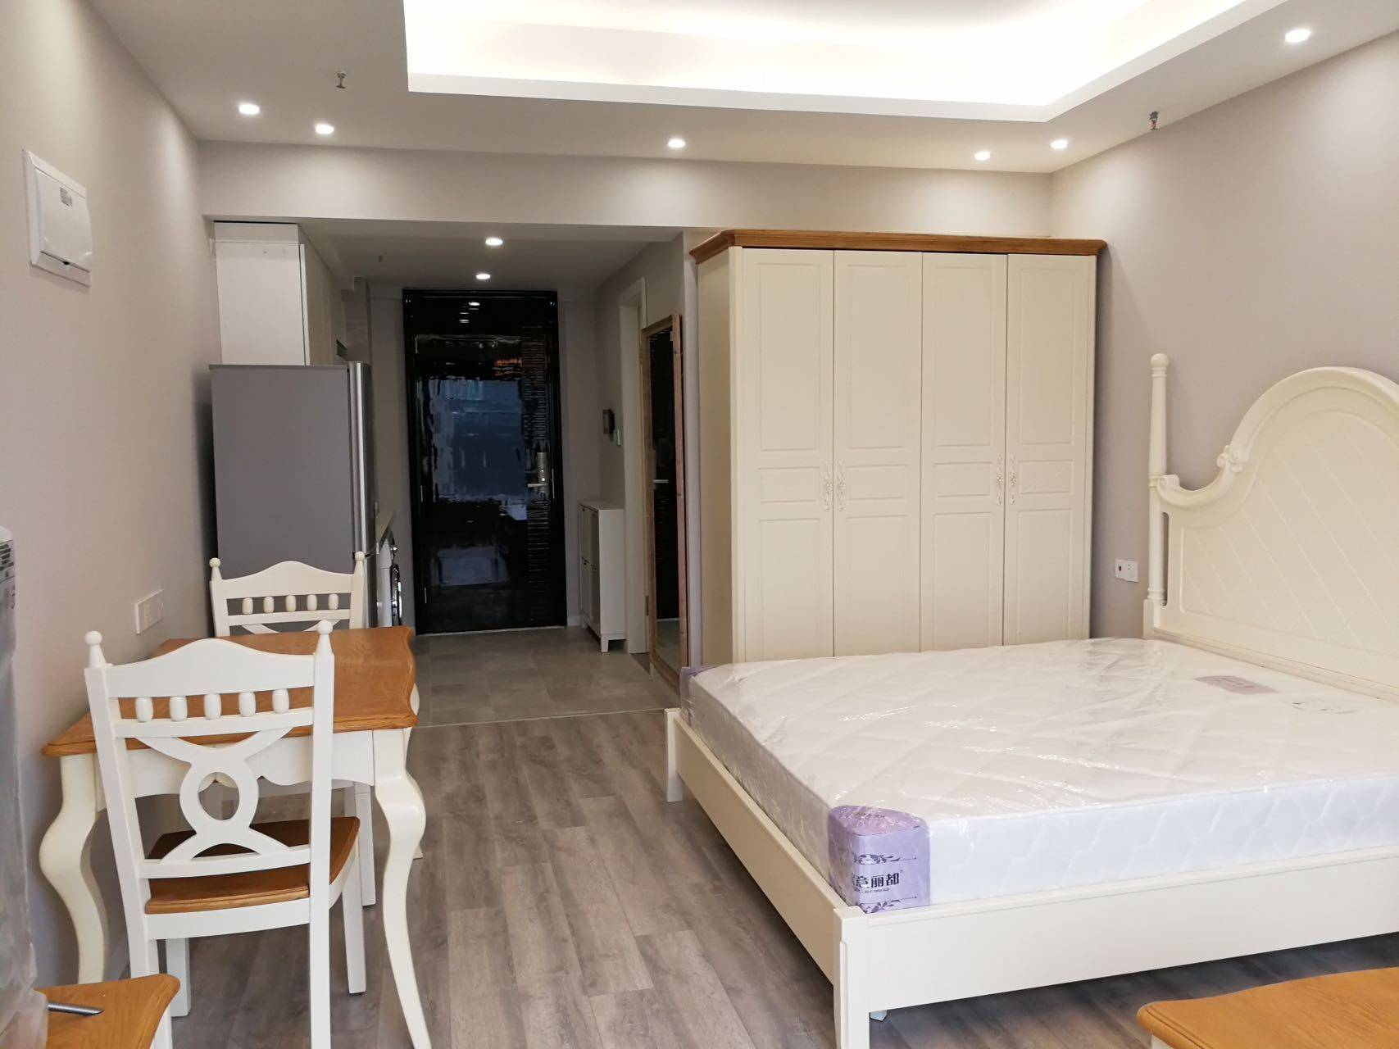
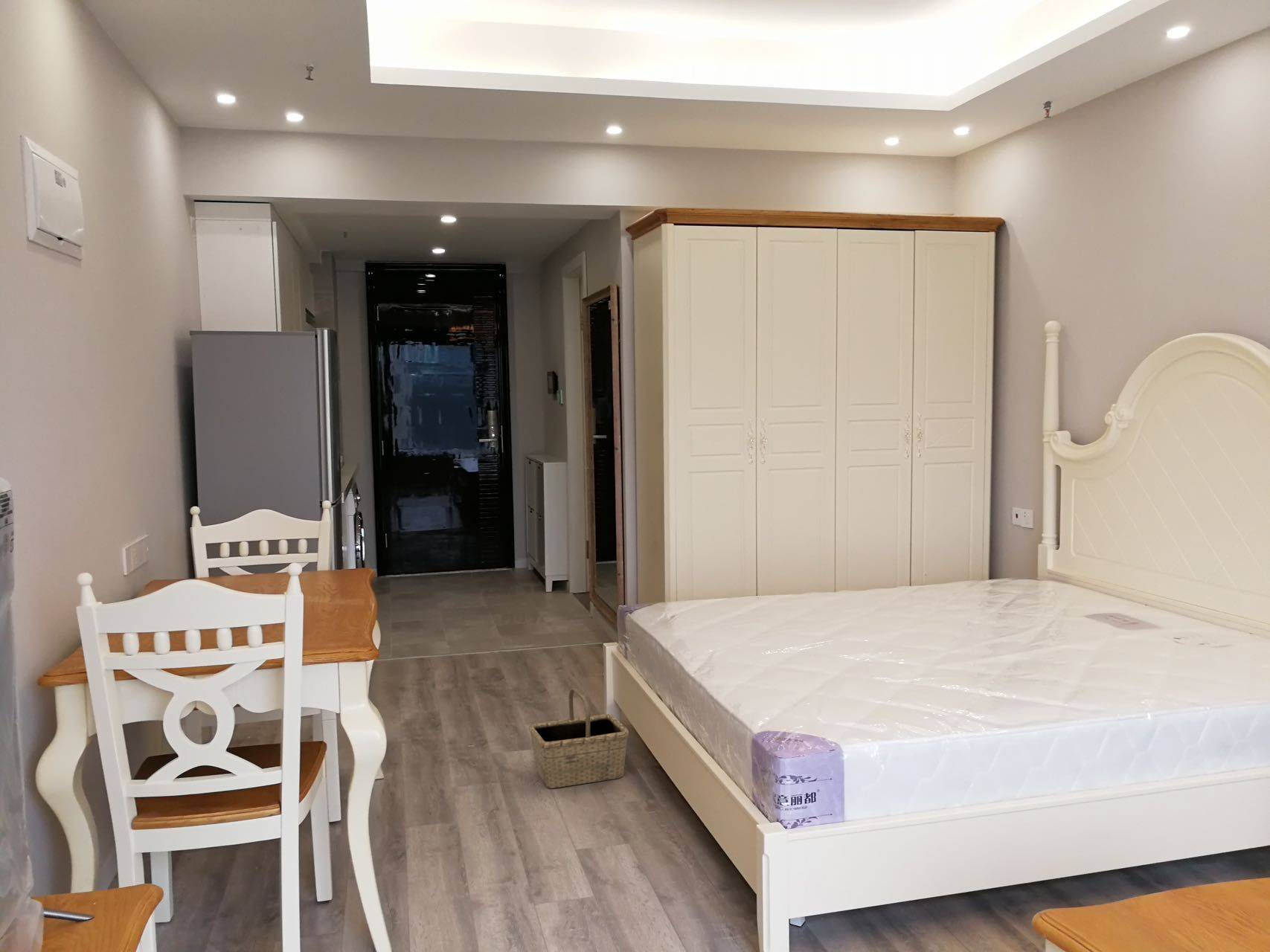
+ basket (578, 733)
